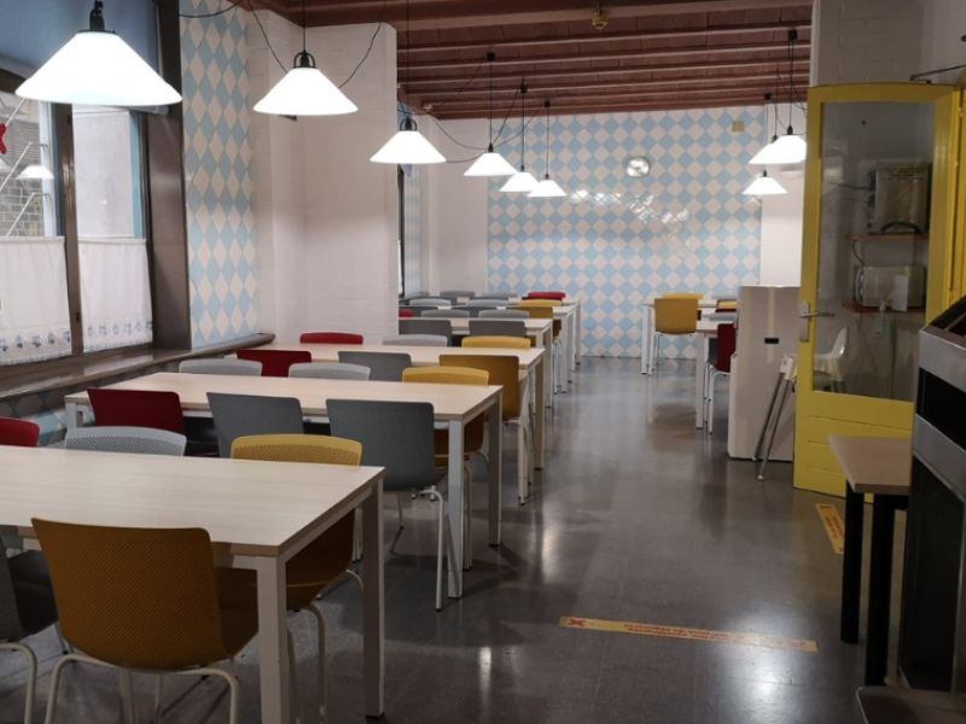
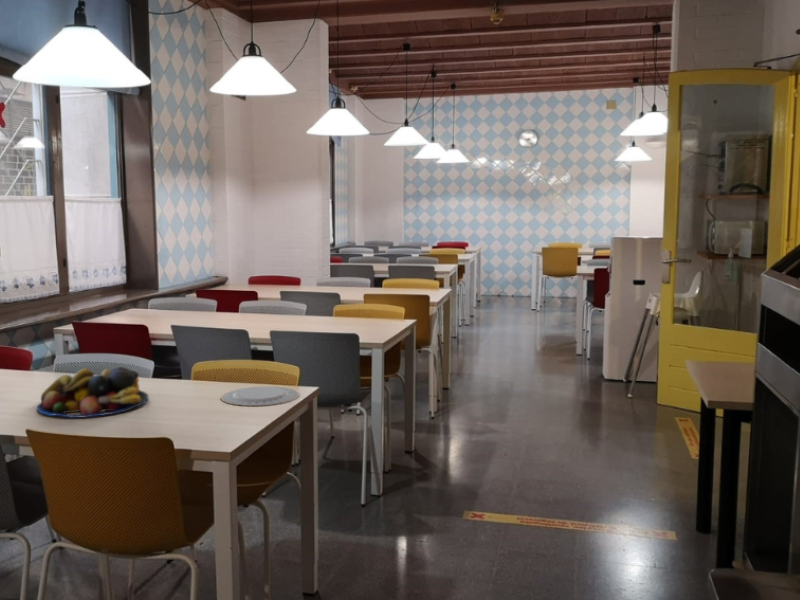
+ fruit bowl (92, 385)
+ chinaware (260, 394)
